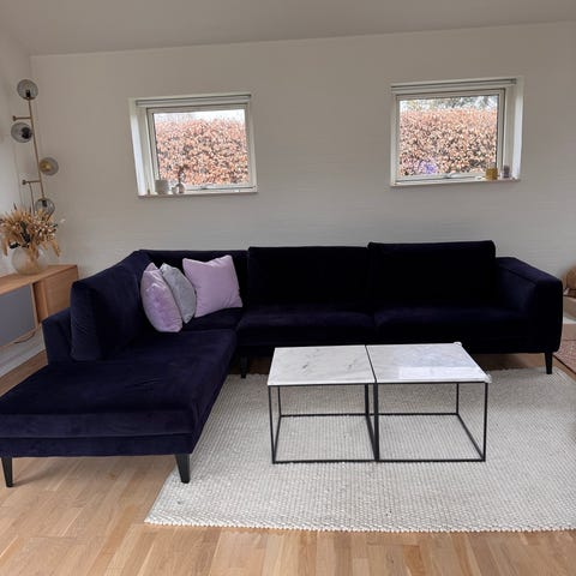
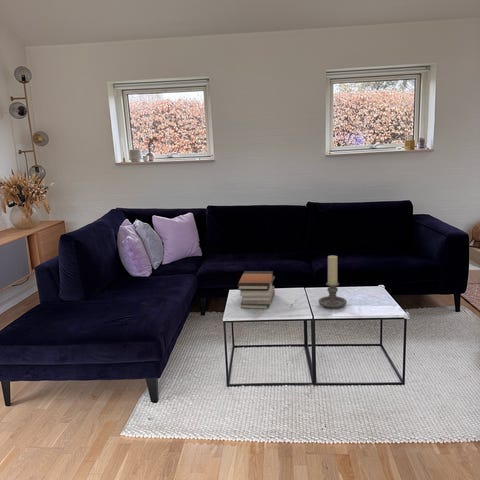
+ book stack (257, 289)
+ candle holder (332, 279)
